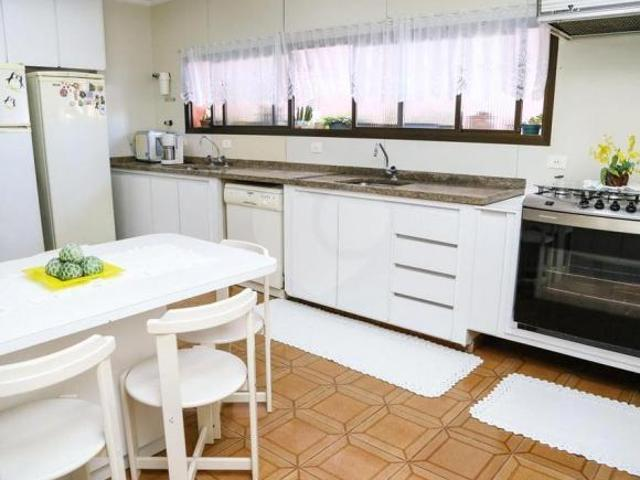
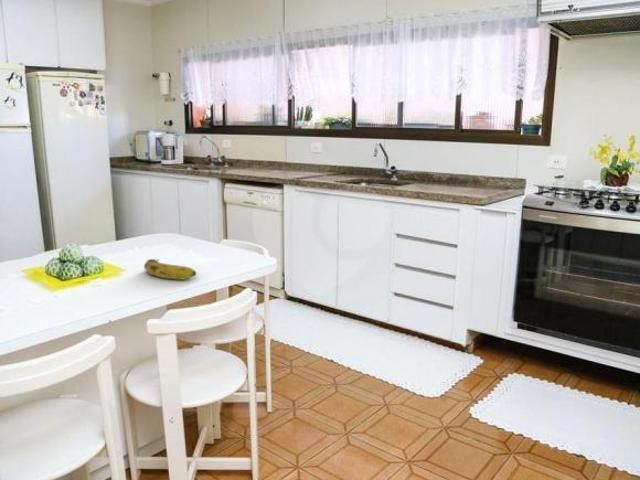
+ fruit (172, 267)
